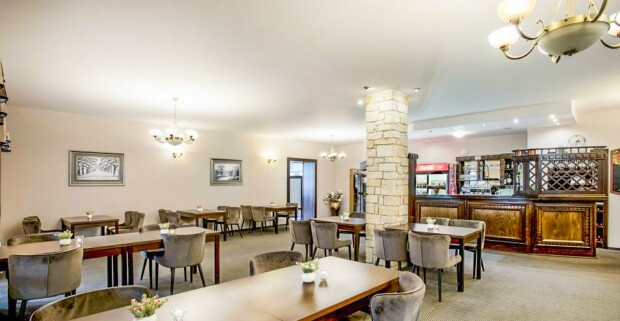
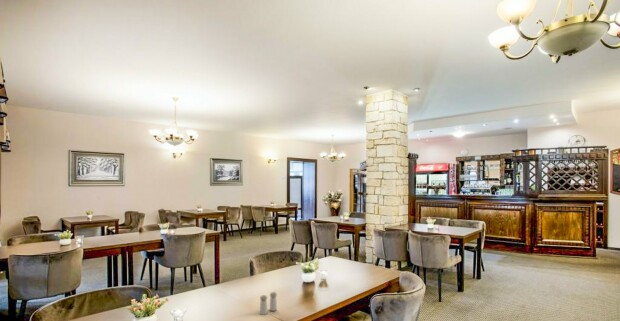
+ salt and pepper shaker (270, 302)
